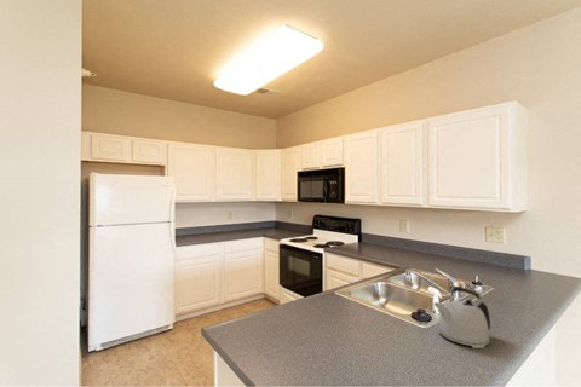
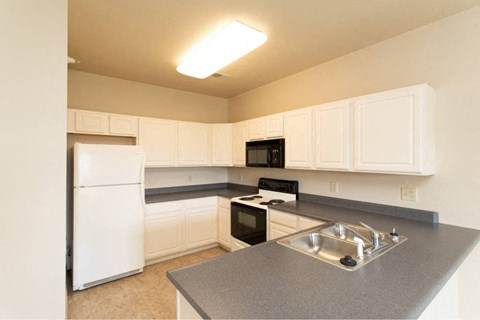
- kettle (461, 311)
